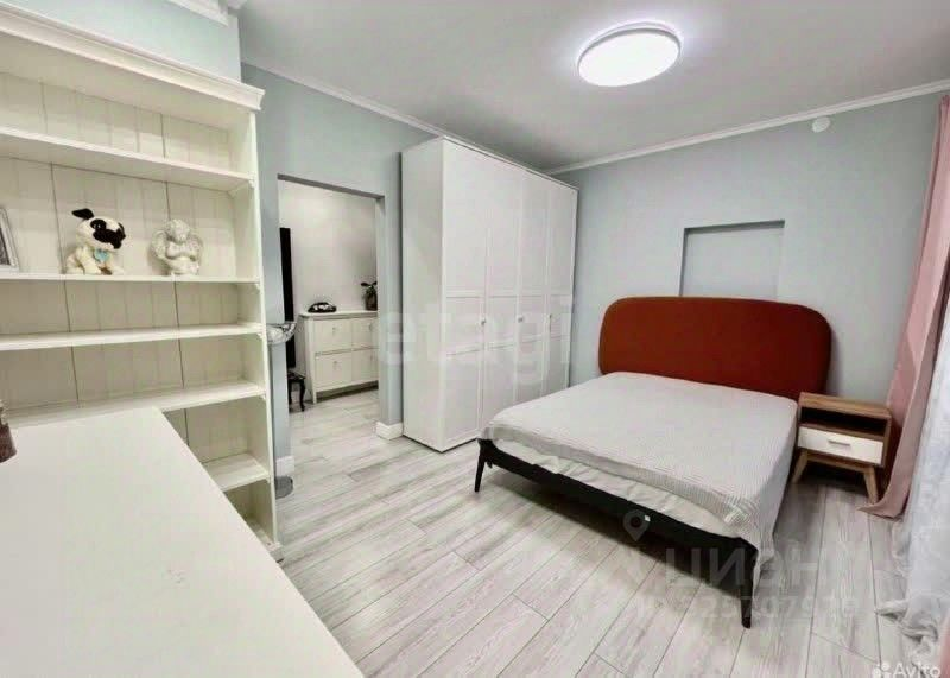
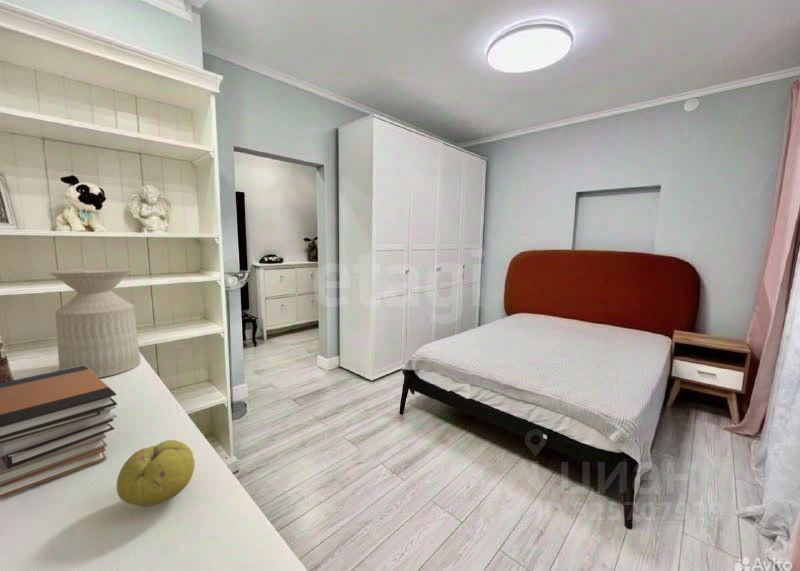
+ fruit (159, 472)
+ book stack (47, 420)
+ side table (97, 320)
